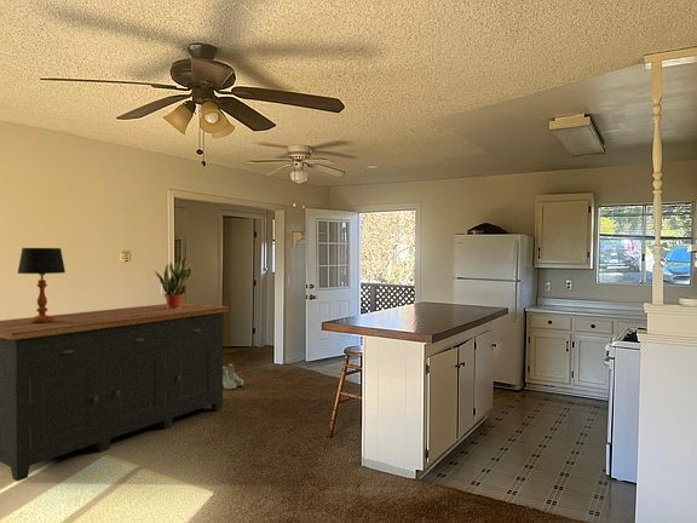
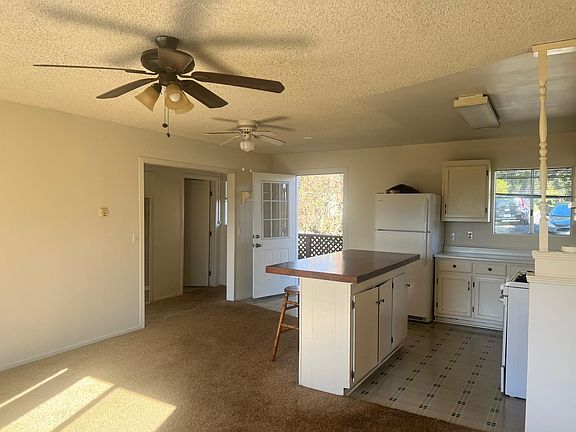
- table lamp (41, 285)
- potted plant (174, 281)
- sideboard (116, 372)
- boots (230, 375)
